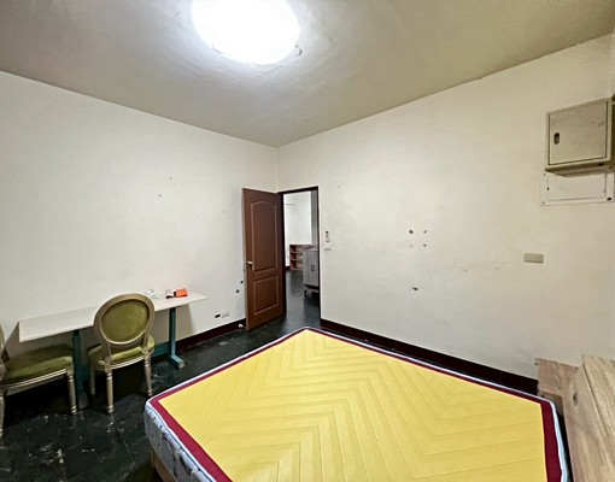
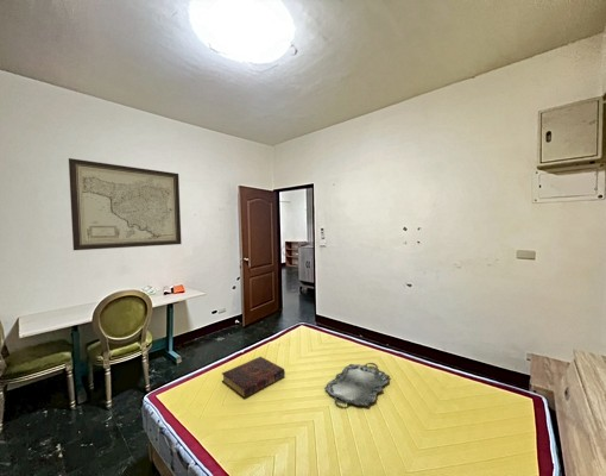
+ wall art (132, 207)
+ book (253, 375)
+ serving tray (358, 382)
